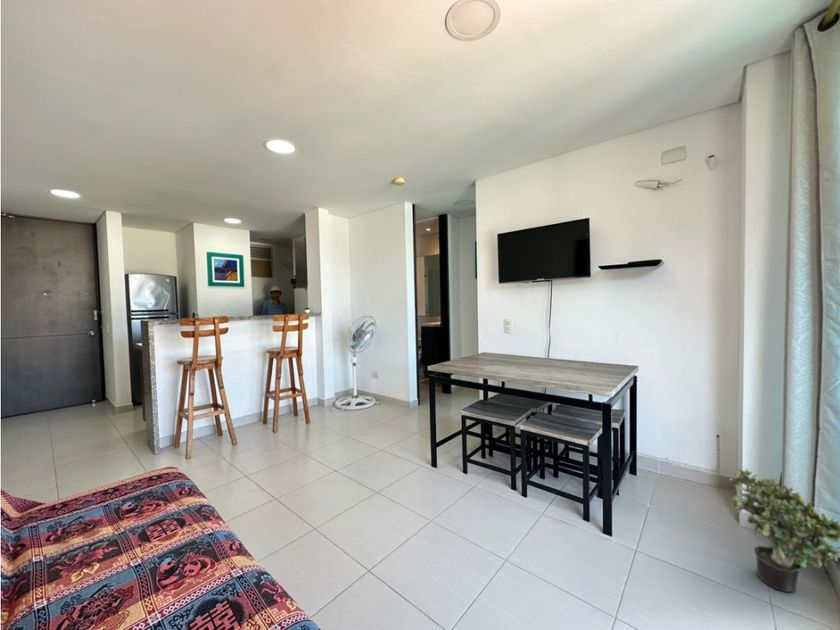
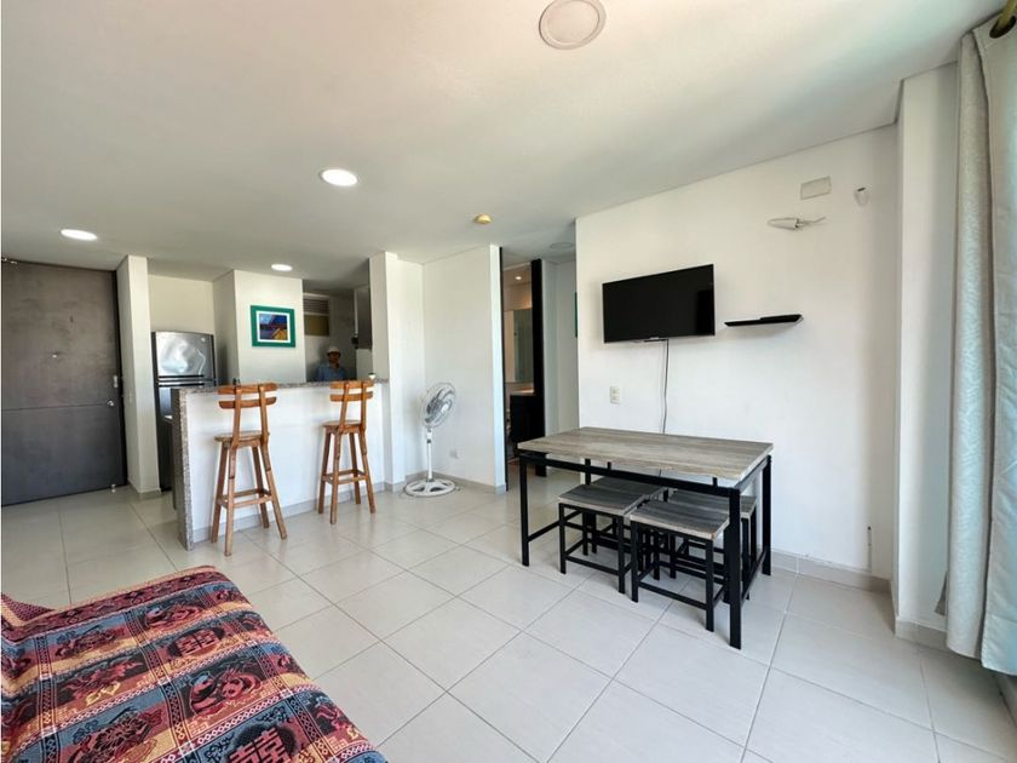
- potted plant (773, 532)
